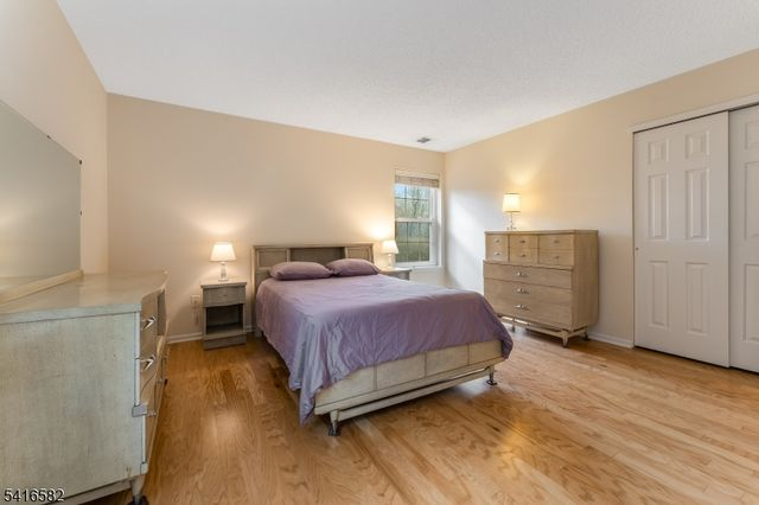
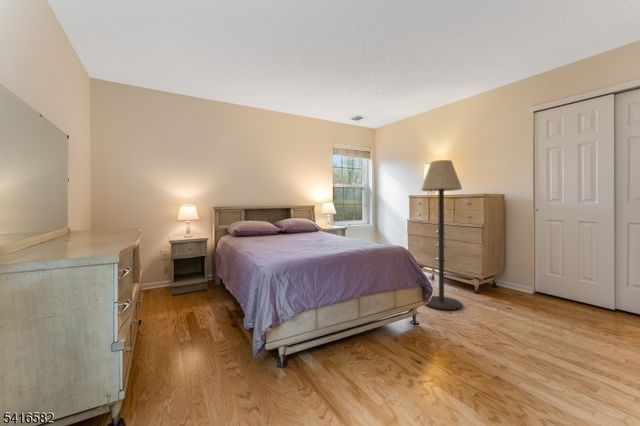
+ floor lamp (441, 232)
